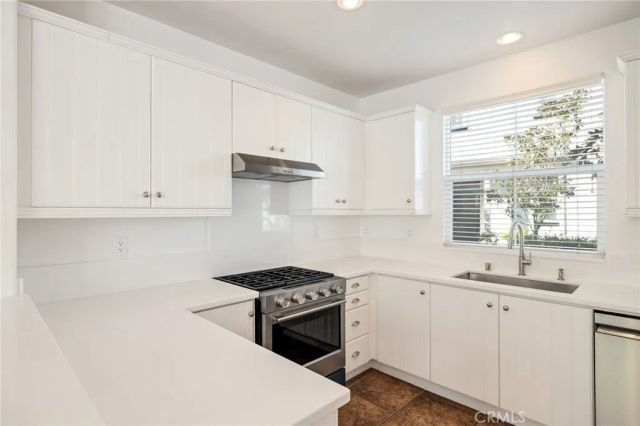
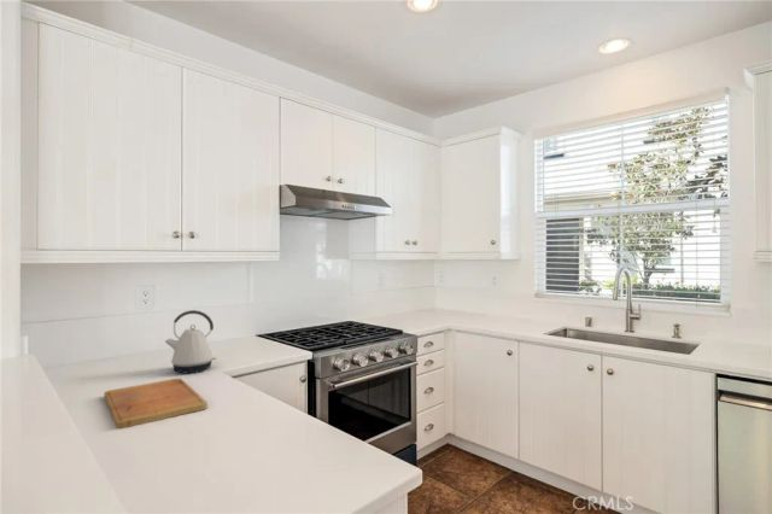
+ kettle (191, 339)
+ cutting board (153, 399)
